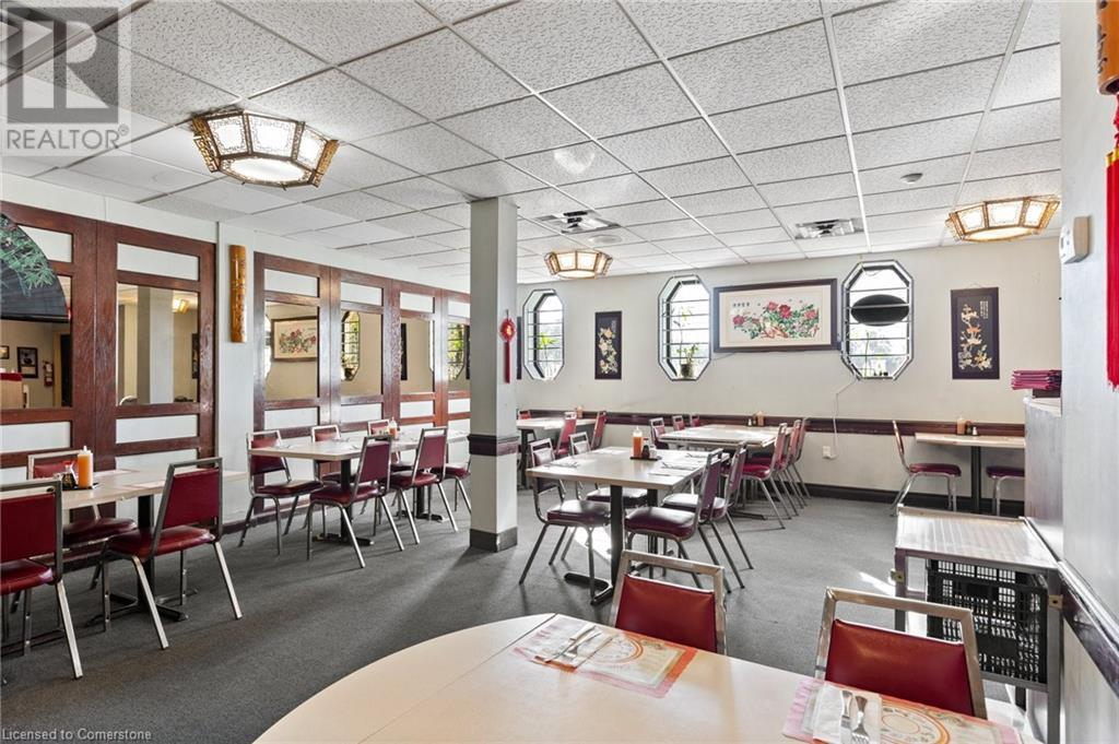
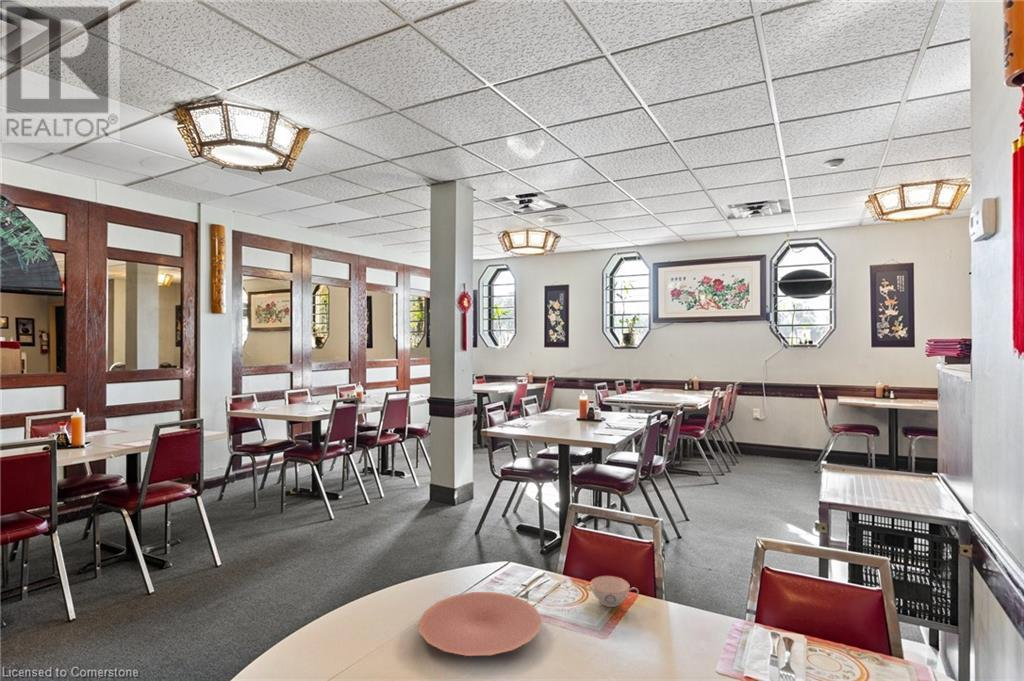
+ teacup (614, 593)
+ plate (480, 625)
